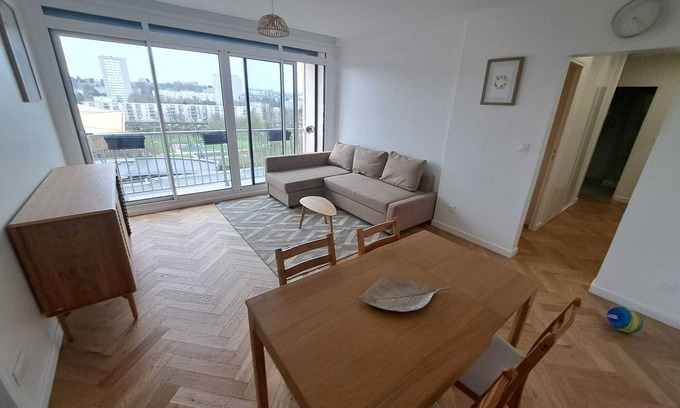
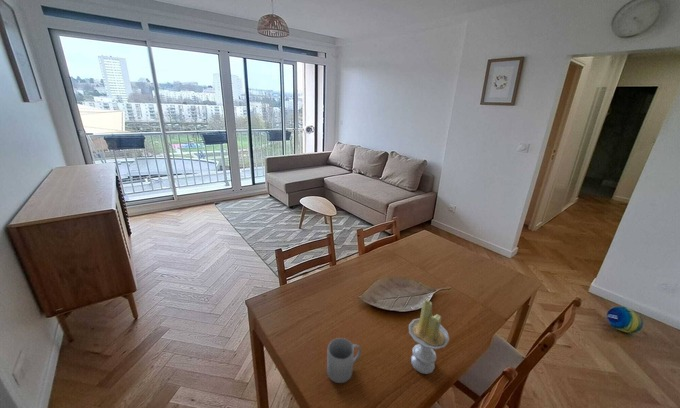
+ candle (427, 334)
+ mug (345, 357)
